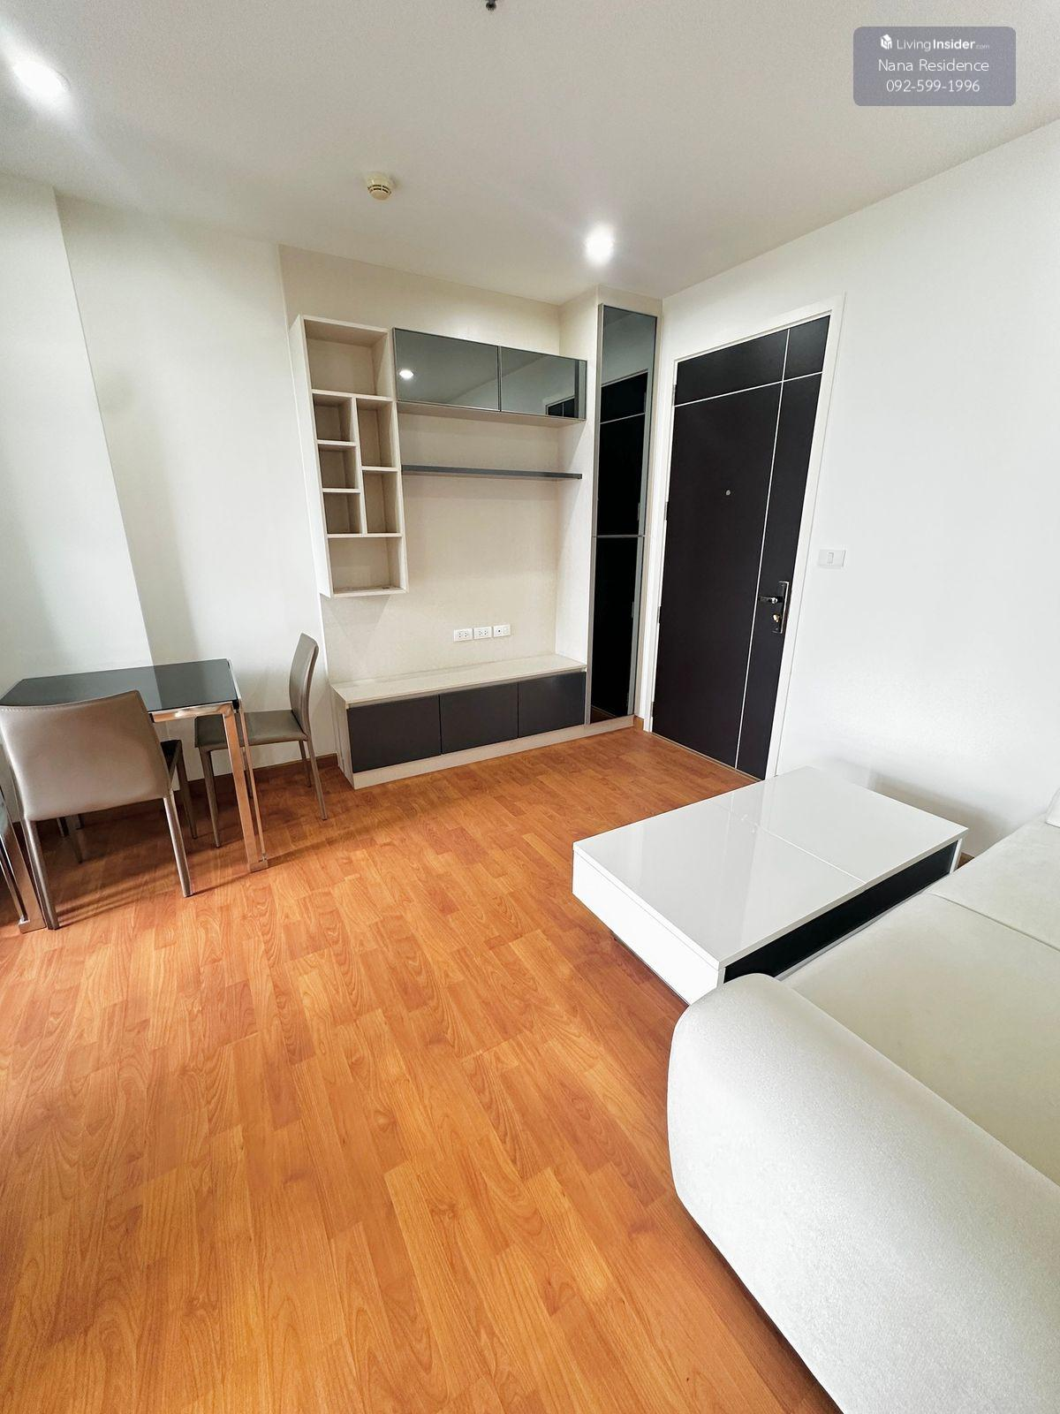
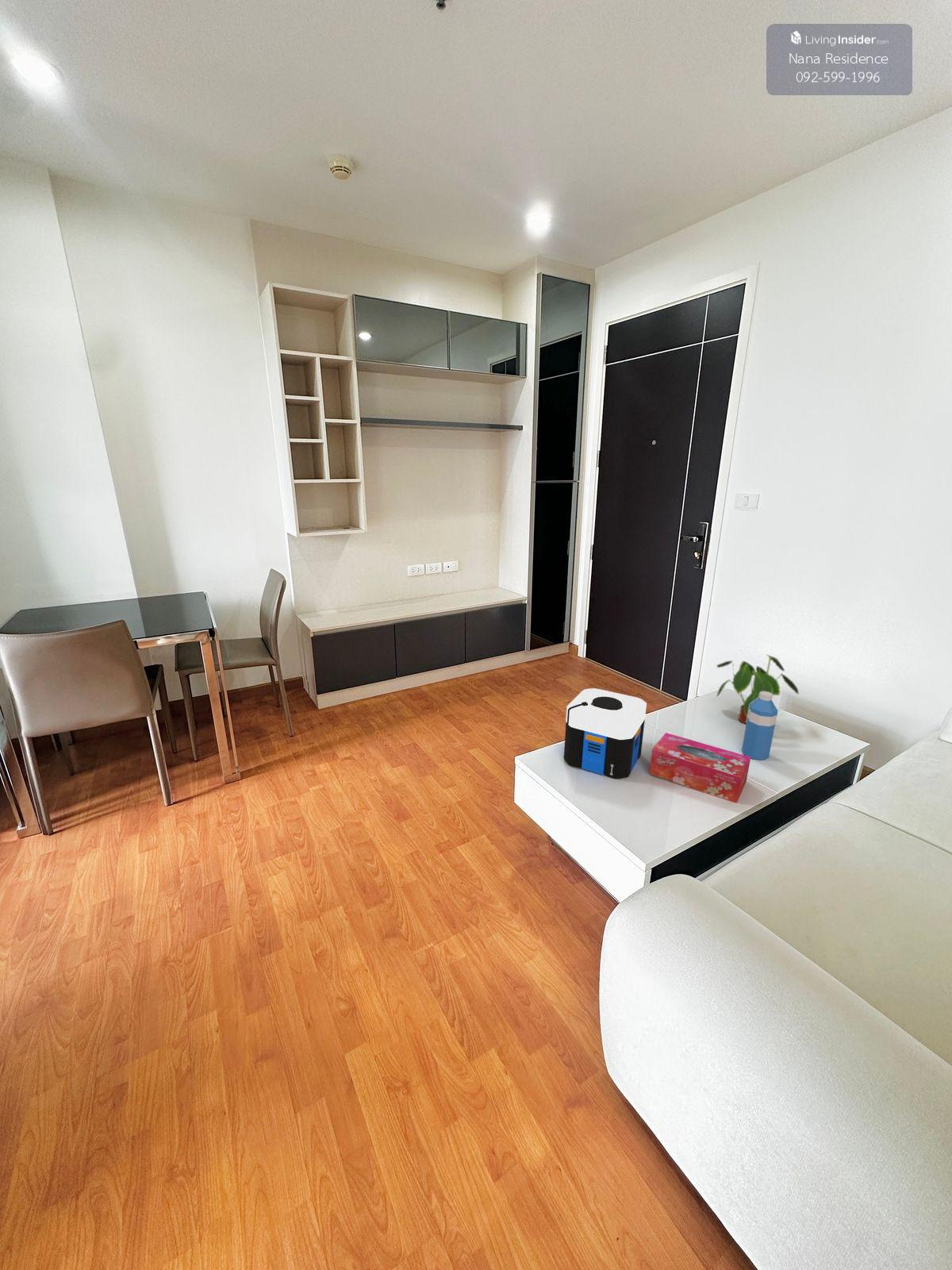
+ tissue box (698, 765)
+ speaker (605, 729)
+ water bottle (760, 724)
+ plant (751, 686)
